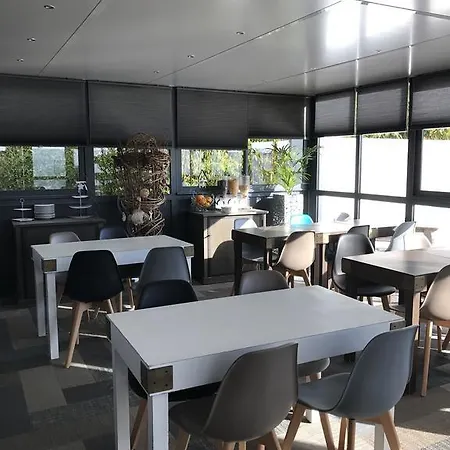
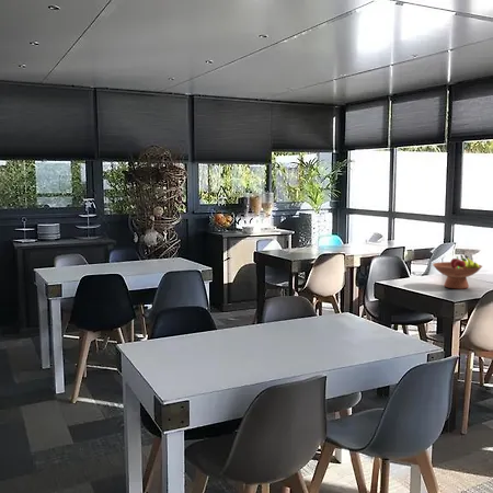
+ fruit bowl (457, 272)
